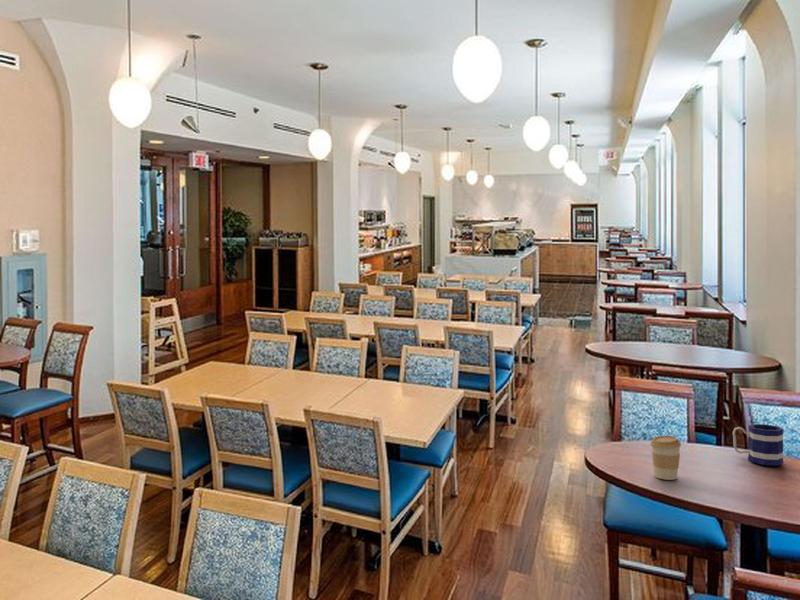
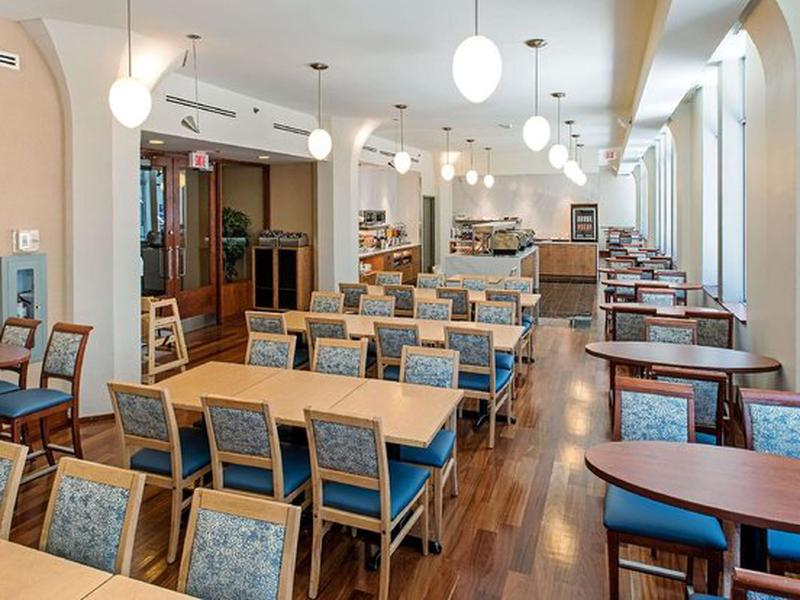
- mug (757, 443)
- coffee cup (665, 456)
